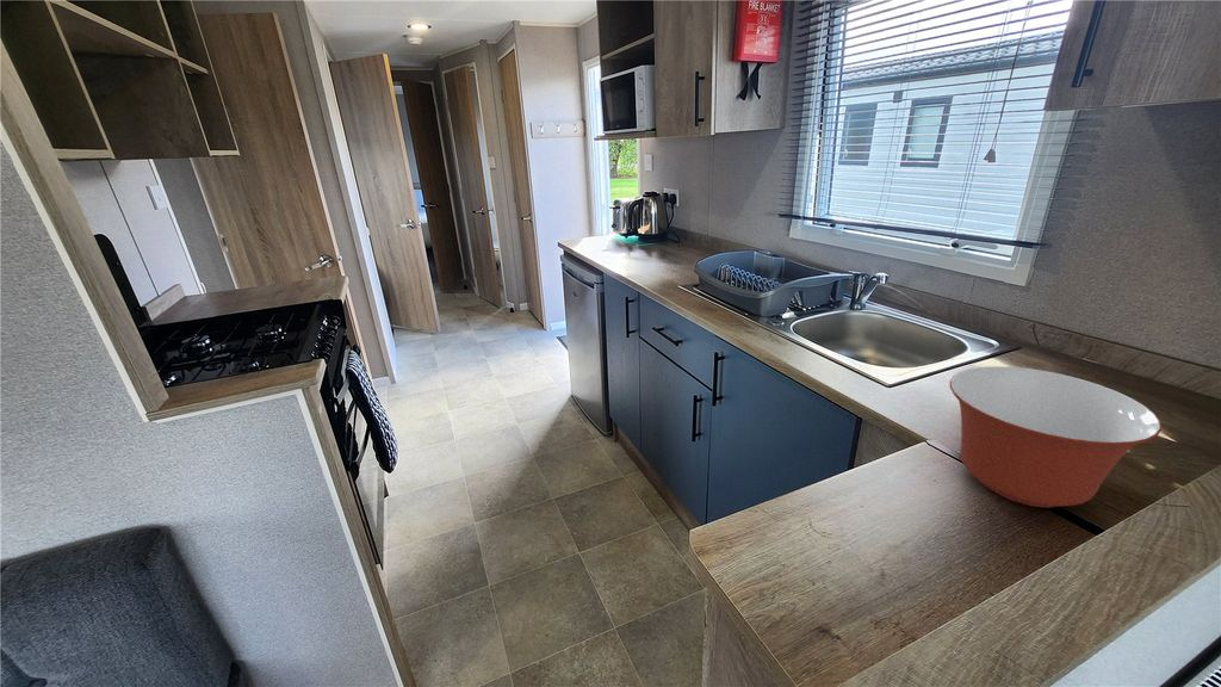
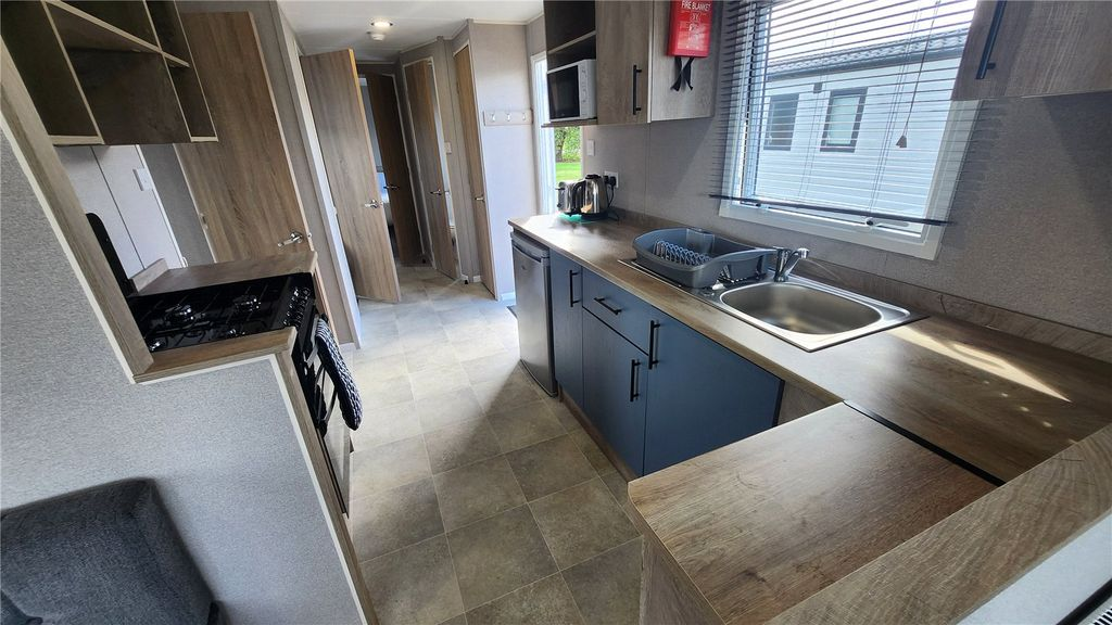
- mixing bowl (1031, 441)
